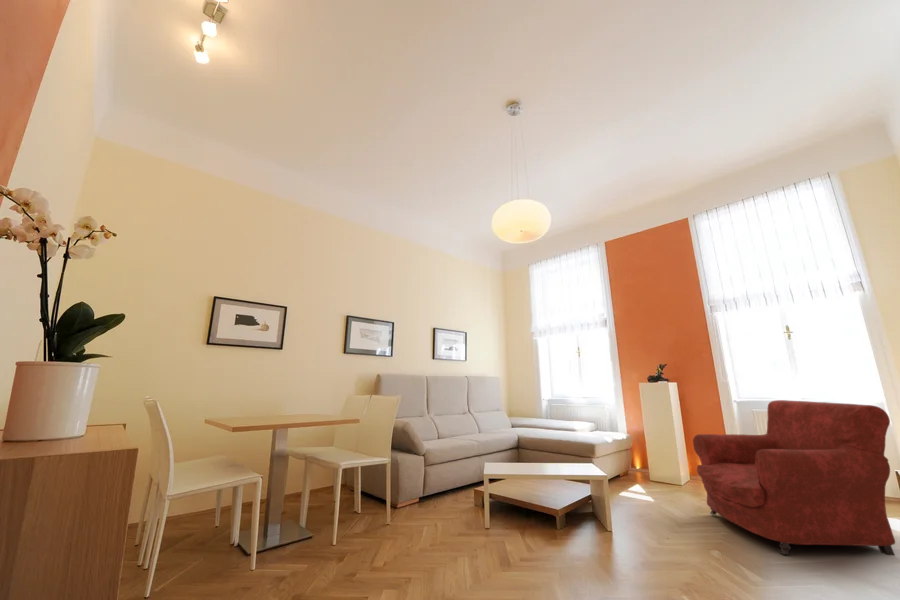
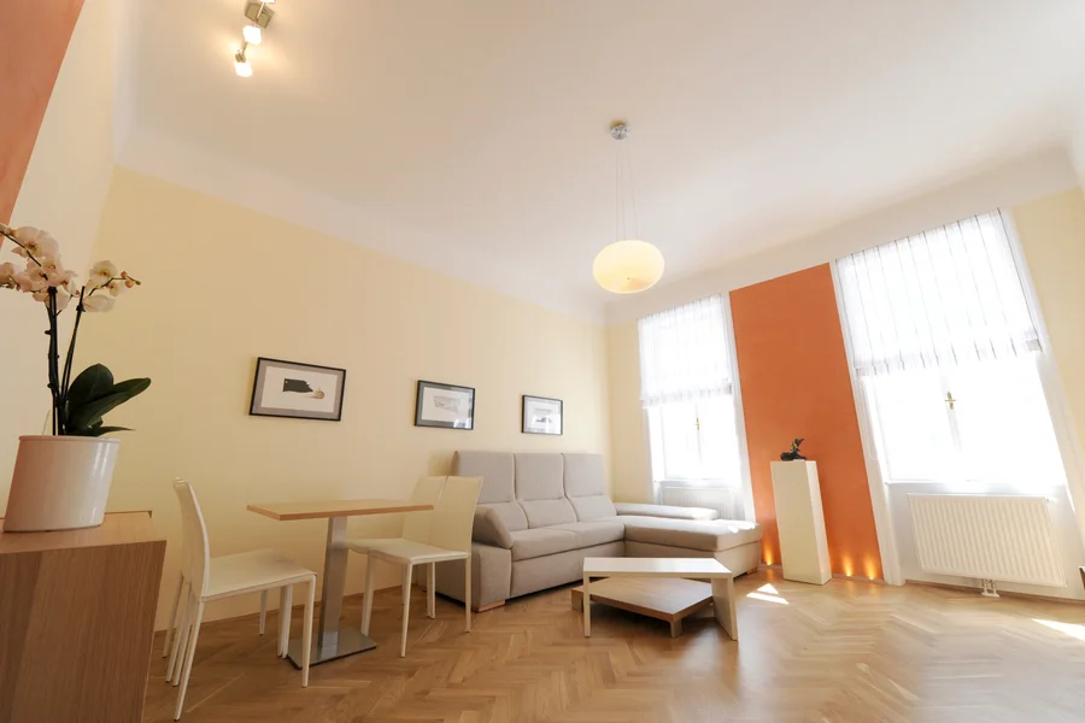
- armchair (778, 464)
